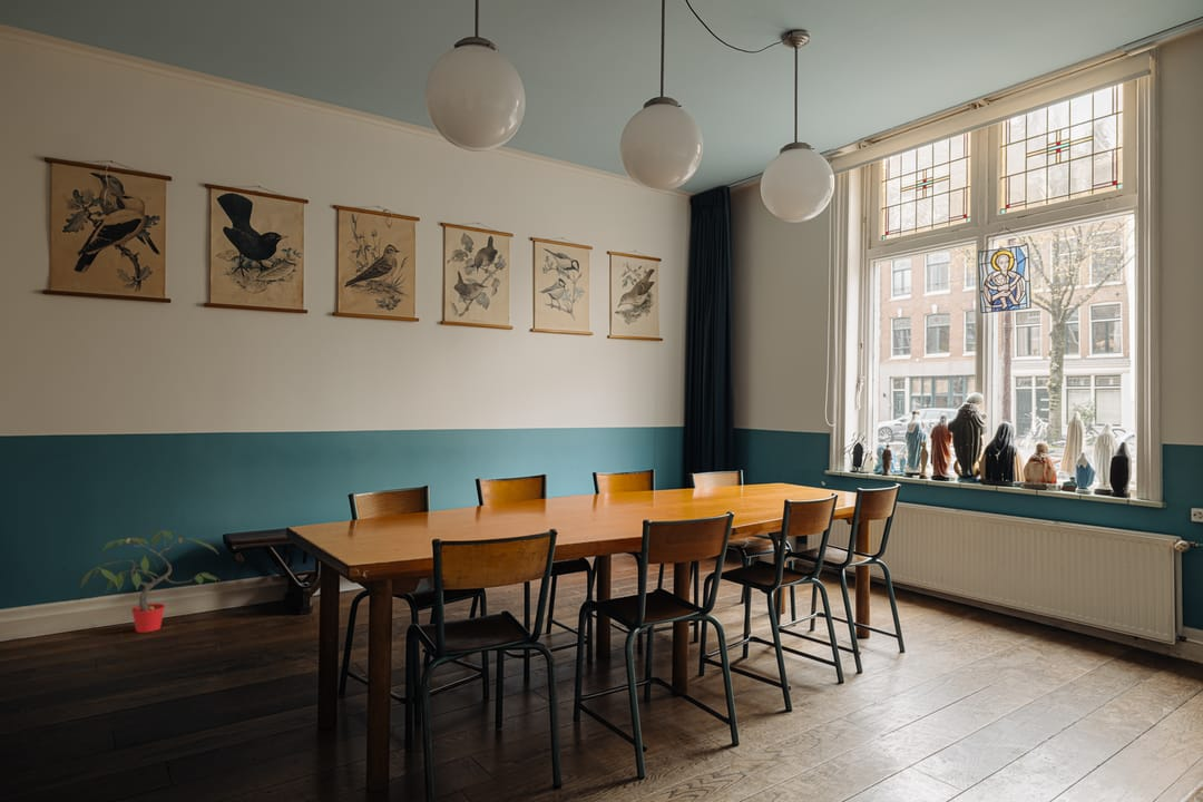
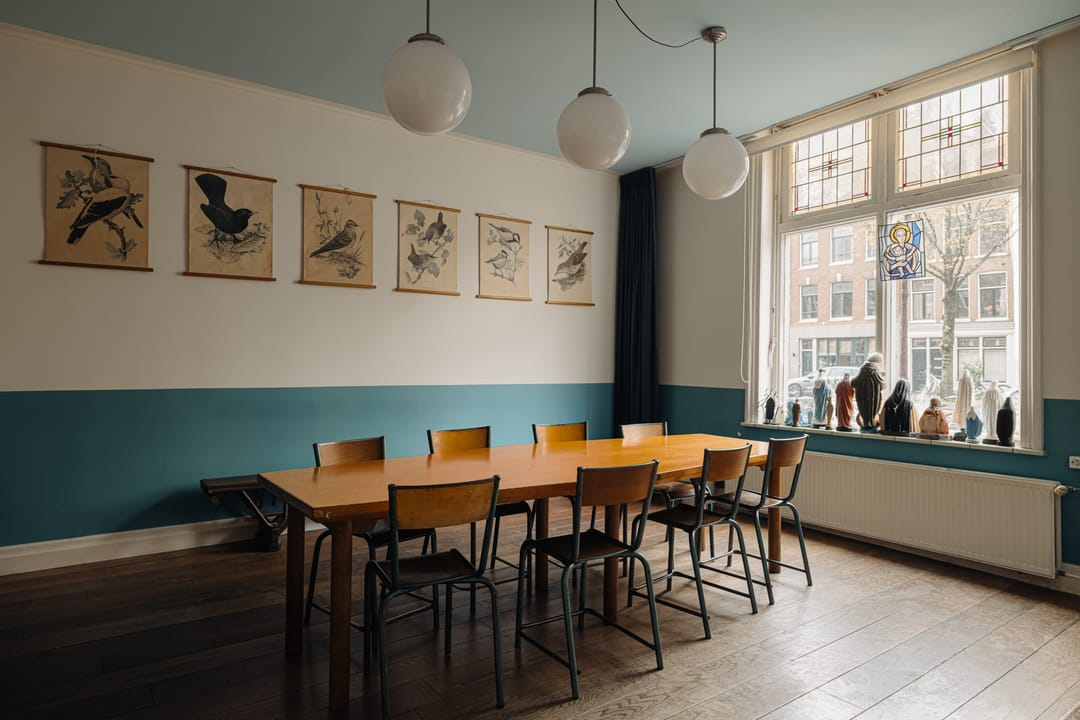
- potted plant (154, 580)
